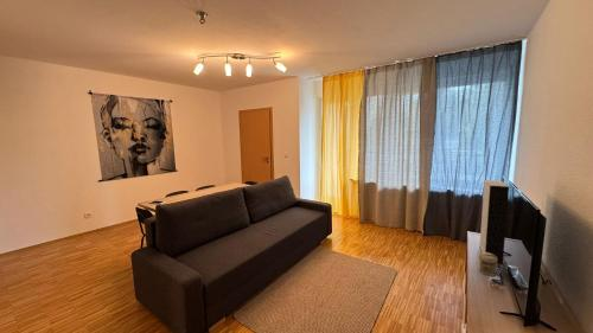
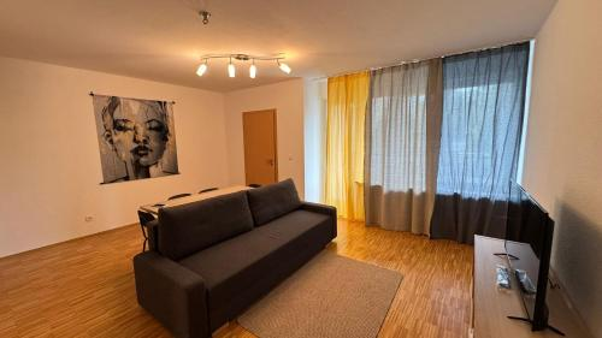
- speaker (492, 219)
- jar (487, 263)
